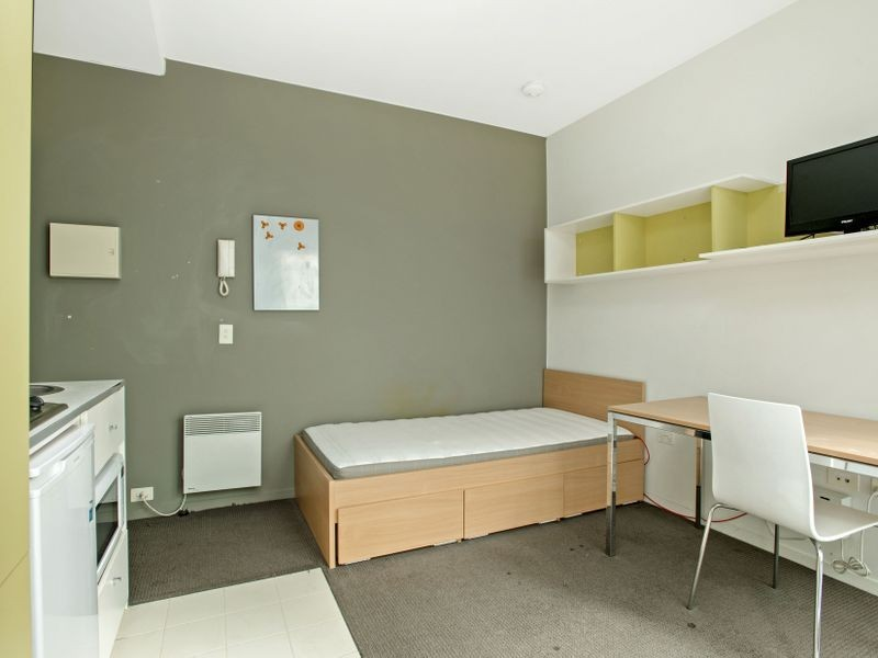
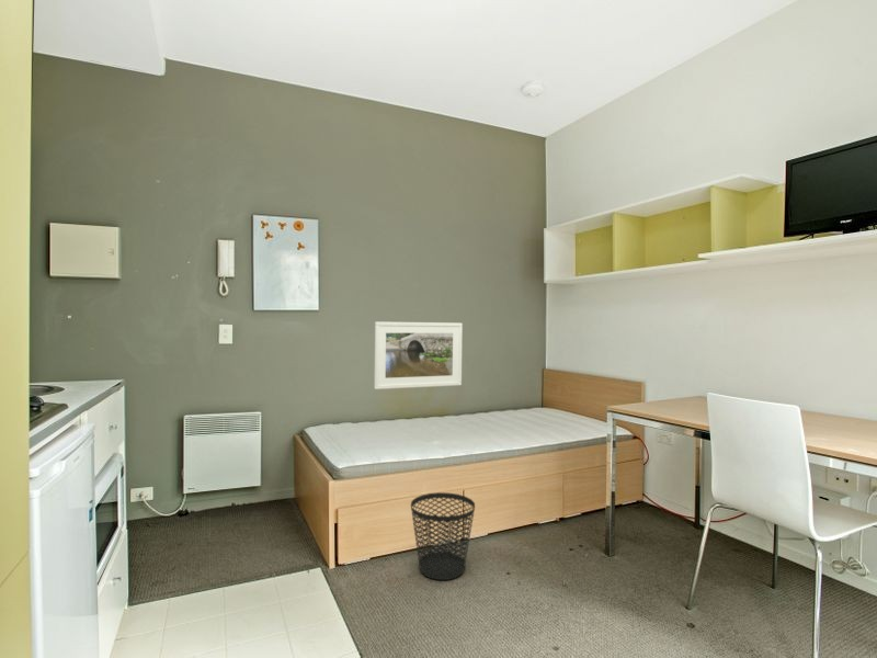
+ wastebasket (442, 535)
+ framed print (420, 354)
